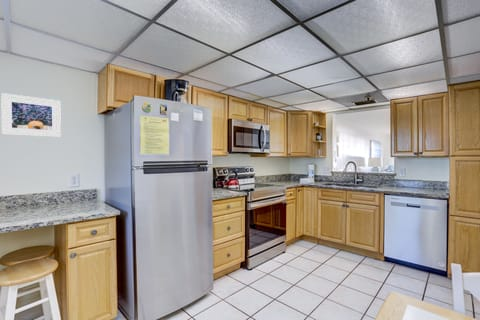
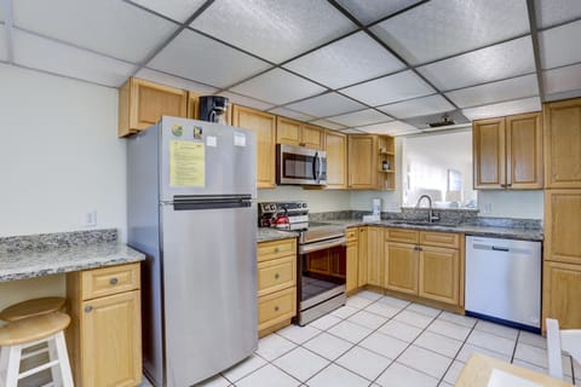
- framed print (32, 116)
